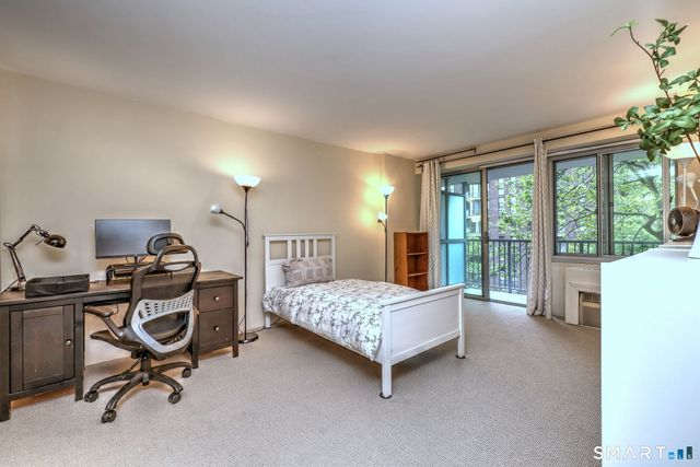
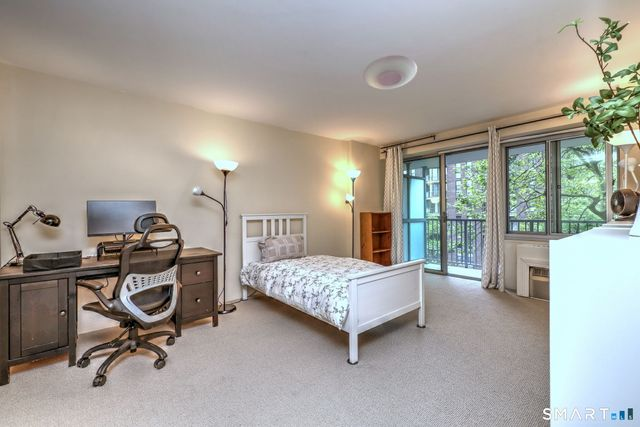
+ ceiling light (389, 76)
